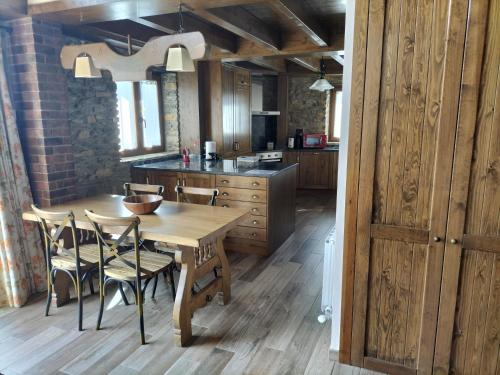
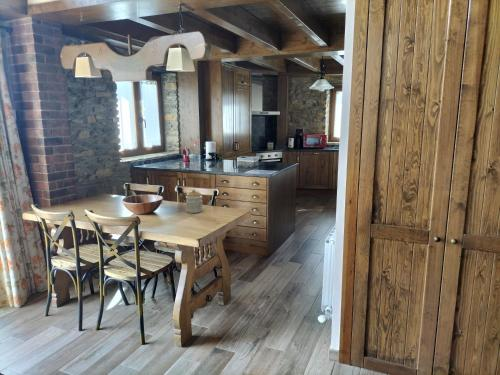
+ jar (194, 200)
